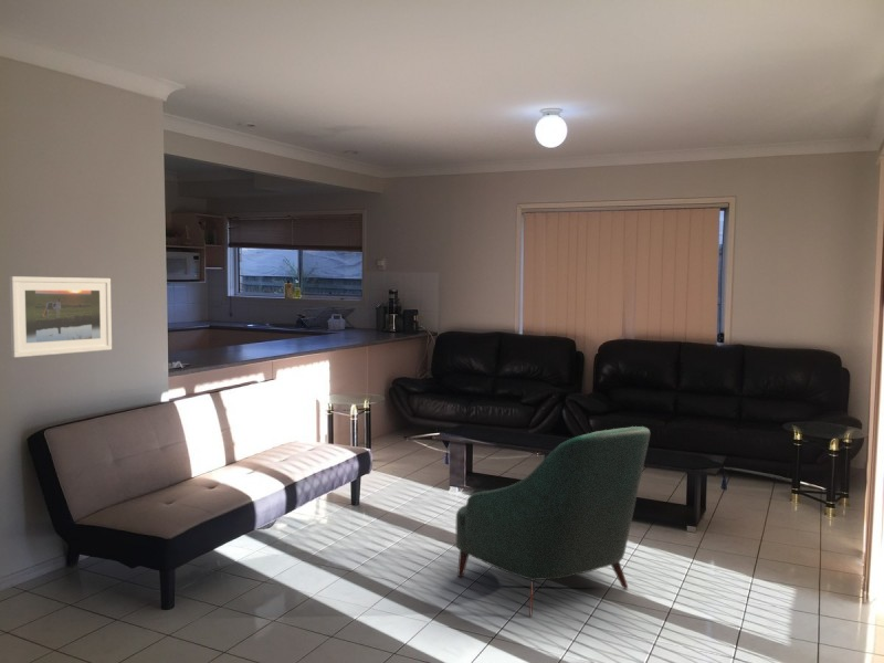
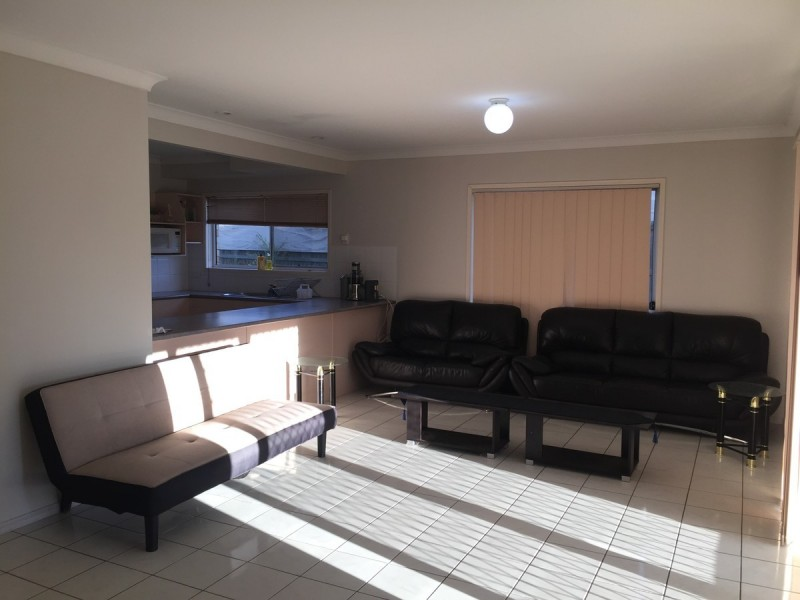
- armchair (555, 502)
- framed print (63, 315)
